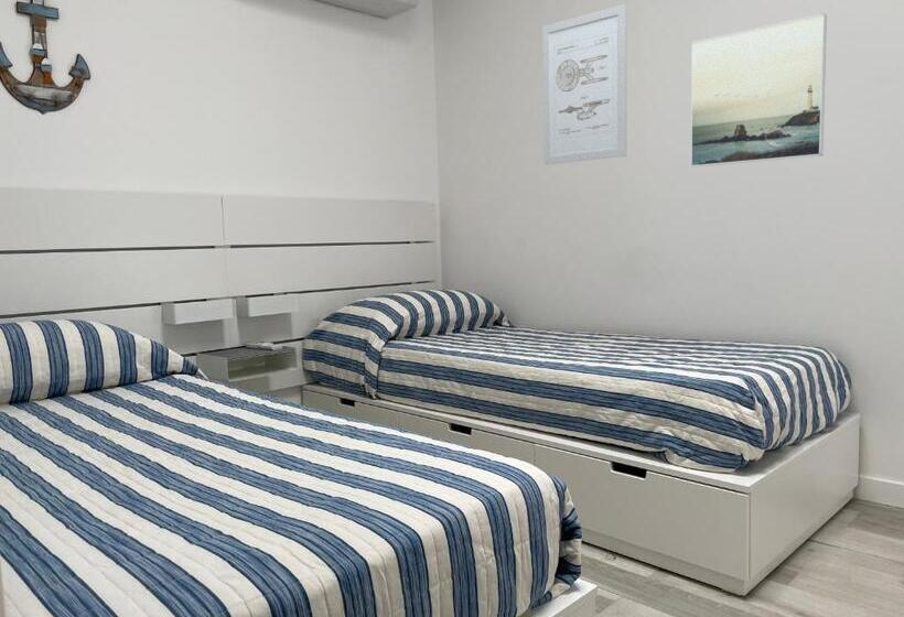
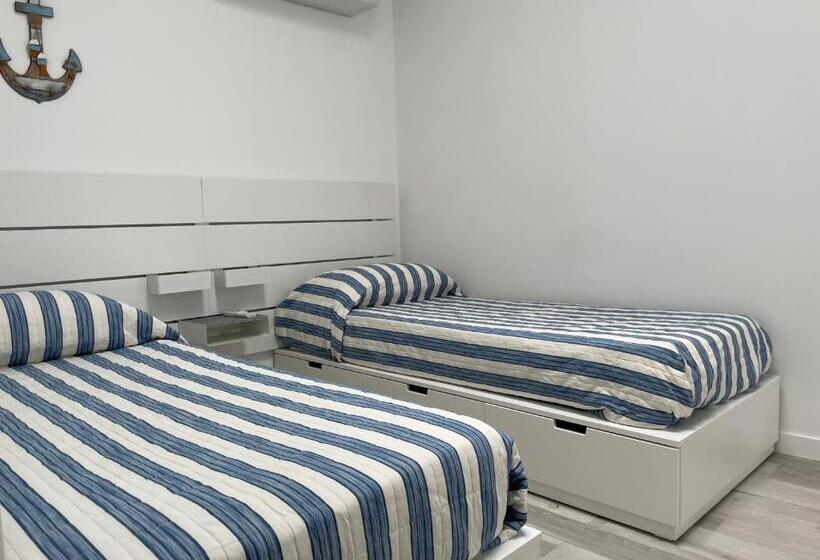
- wall art (582, 88)
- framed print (754, 96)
